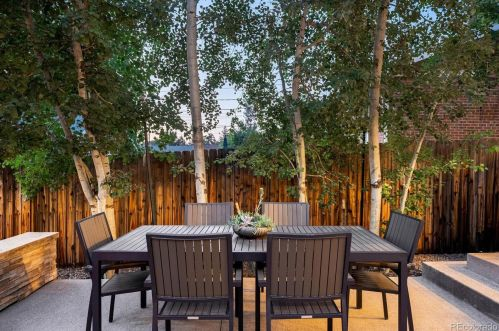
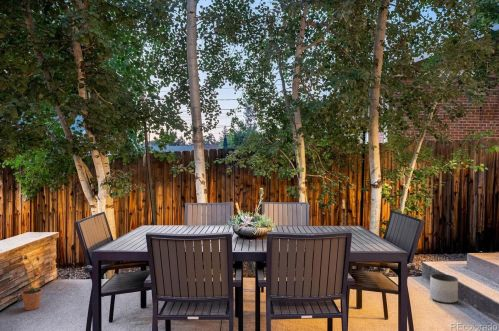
+ potted plant (30, 281)
+ planter (443, 288)
